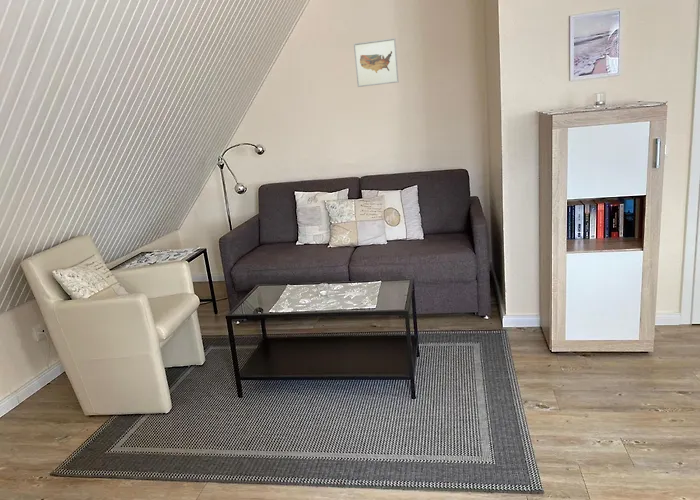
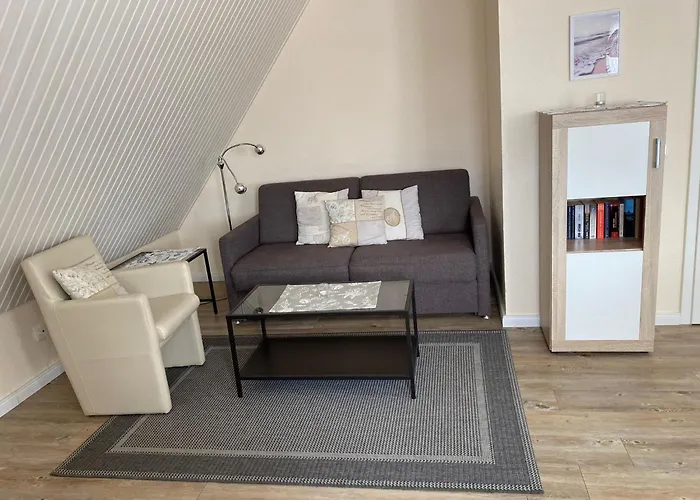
- wall art (376, 63)
